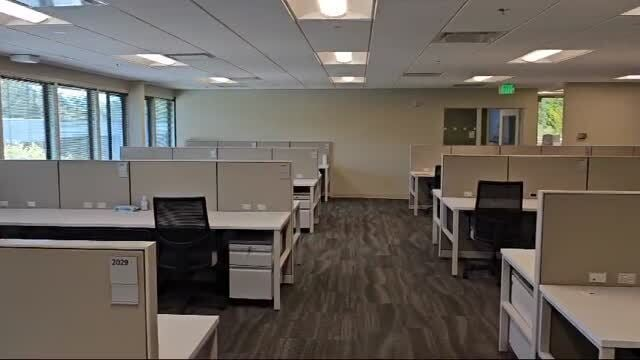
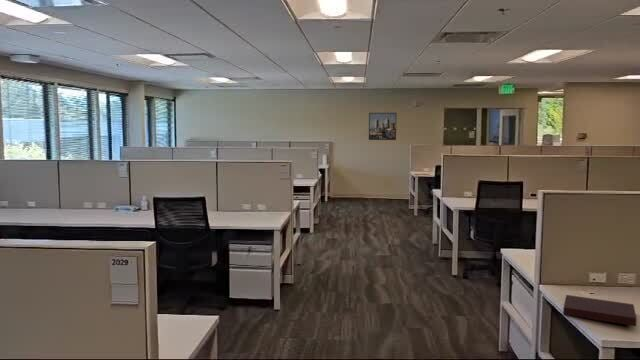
+ notebook (598, 309)
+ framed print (382, 126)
